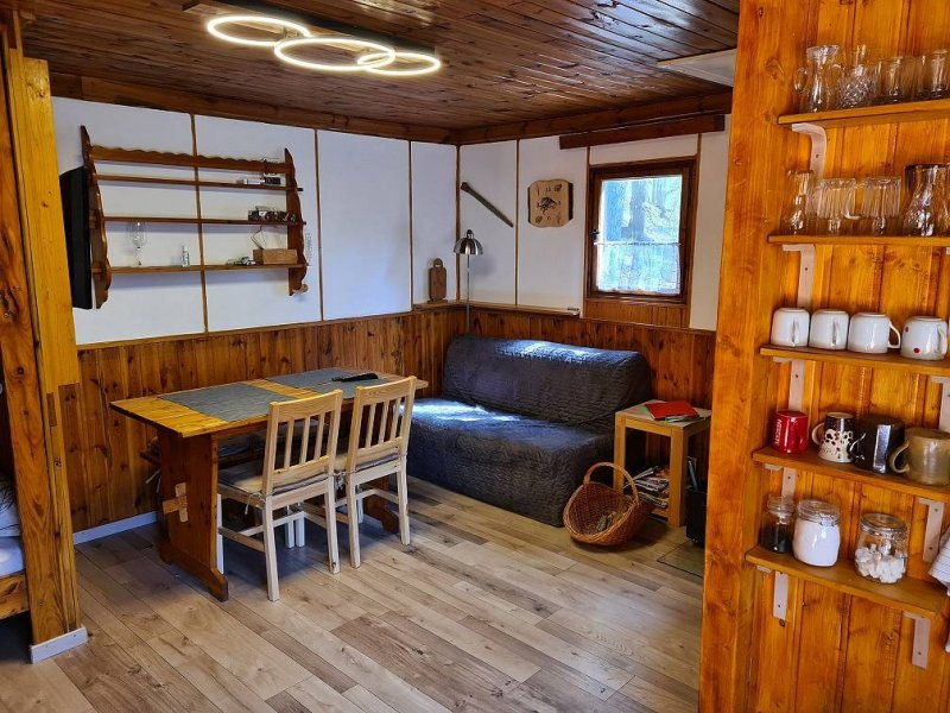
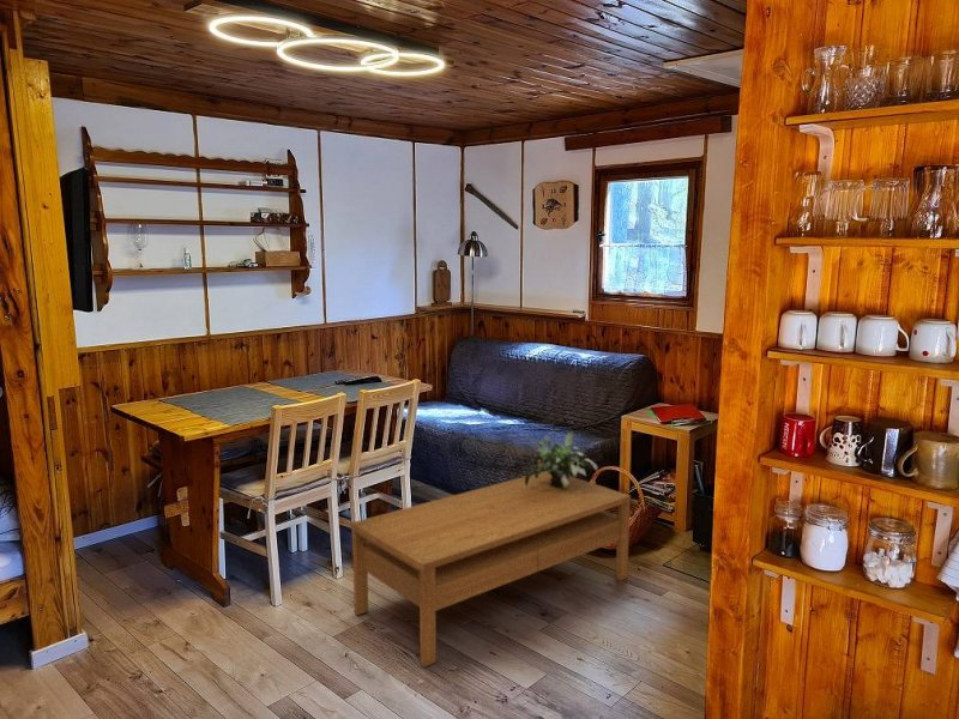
+ potted plant (562, 459)
+ coffee table (497, 551)
